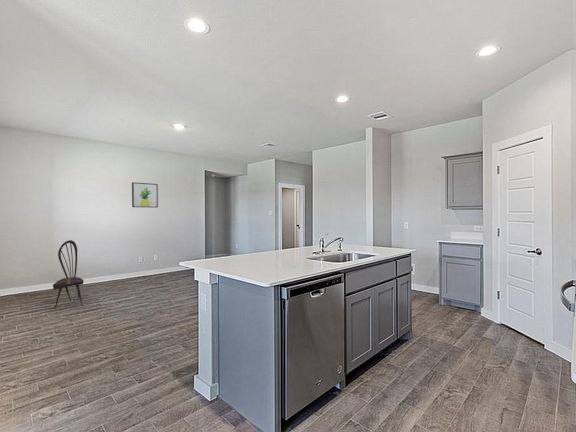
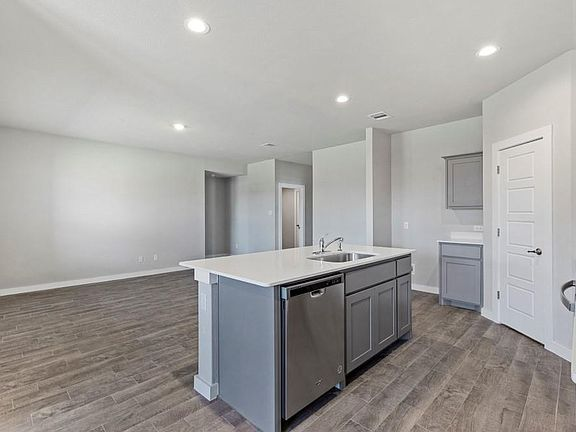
- dining chair (70, 272)
- wall art (145, 195)
